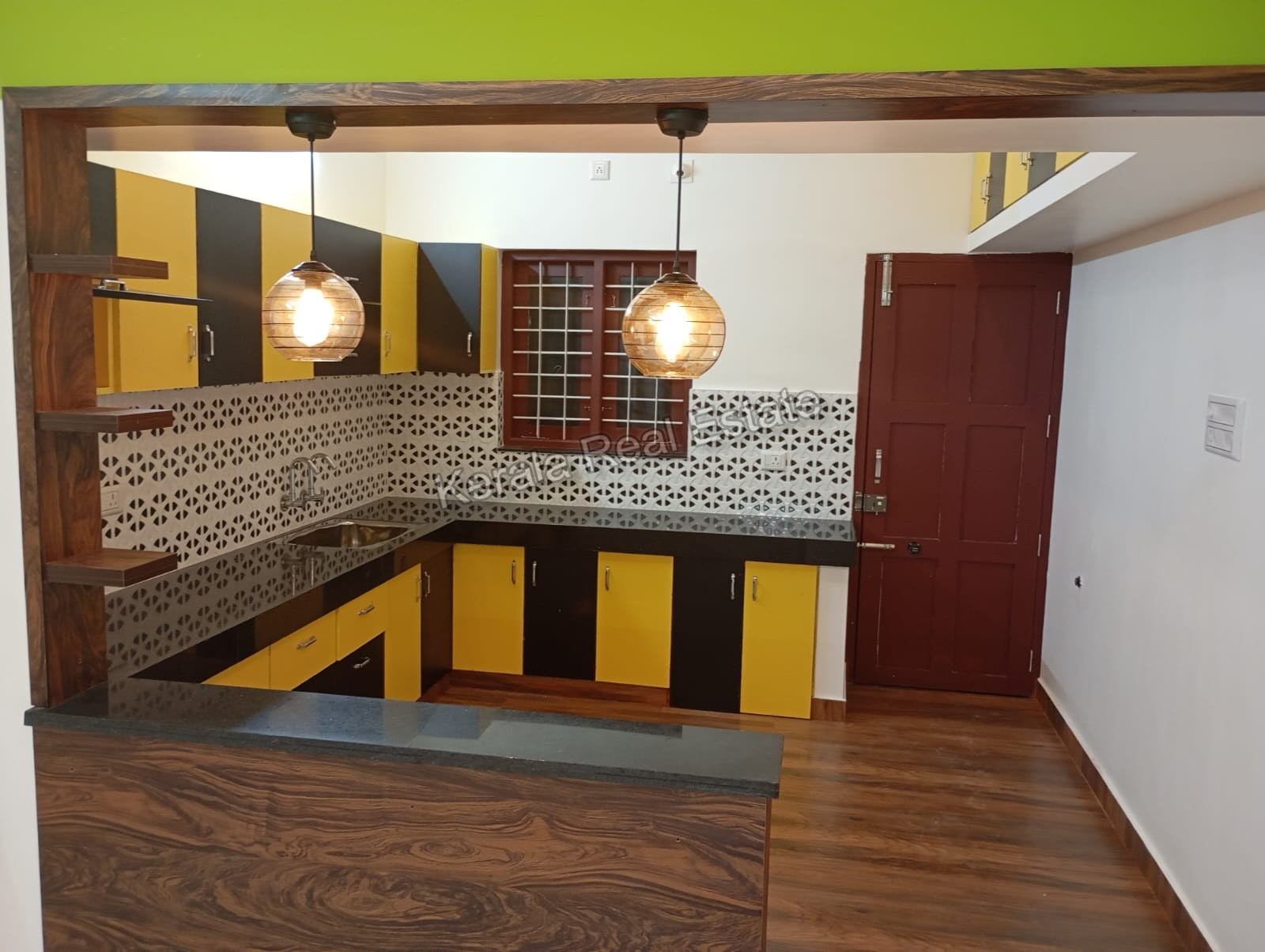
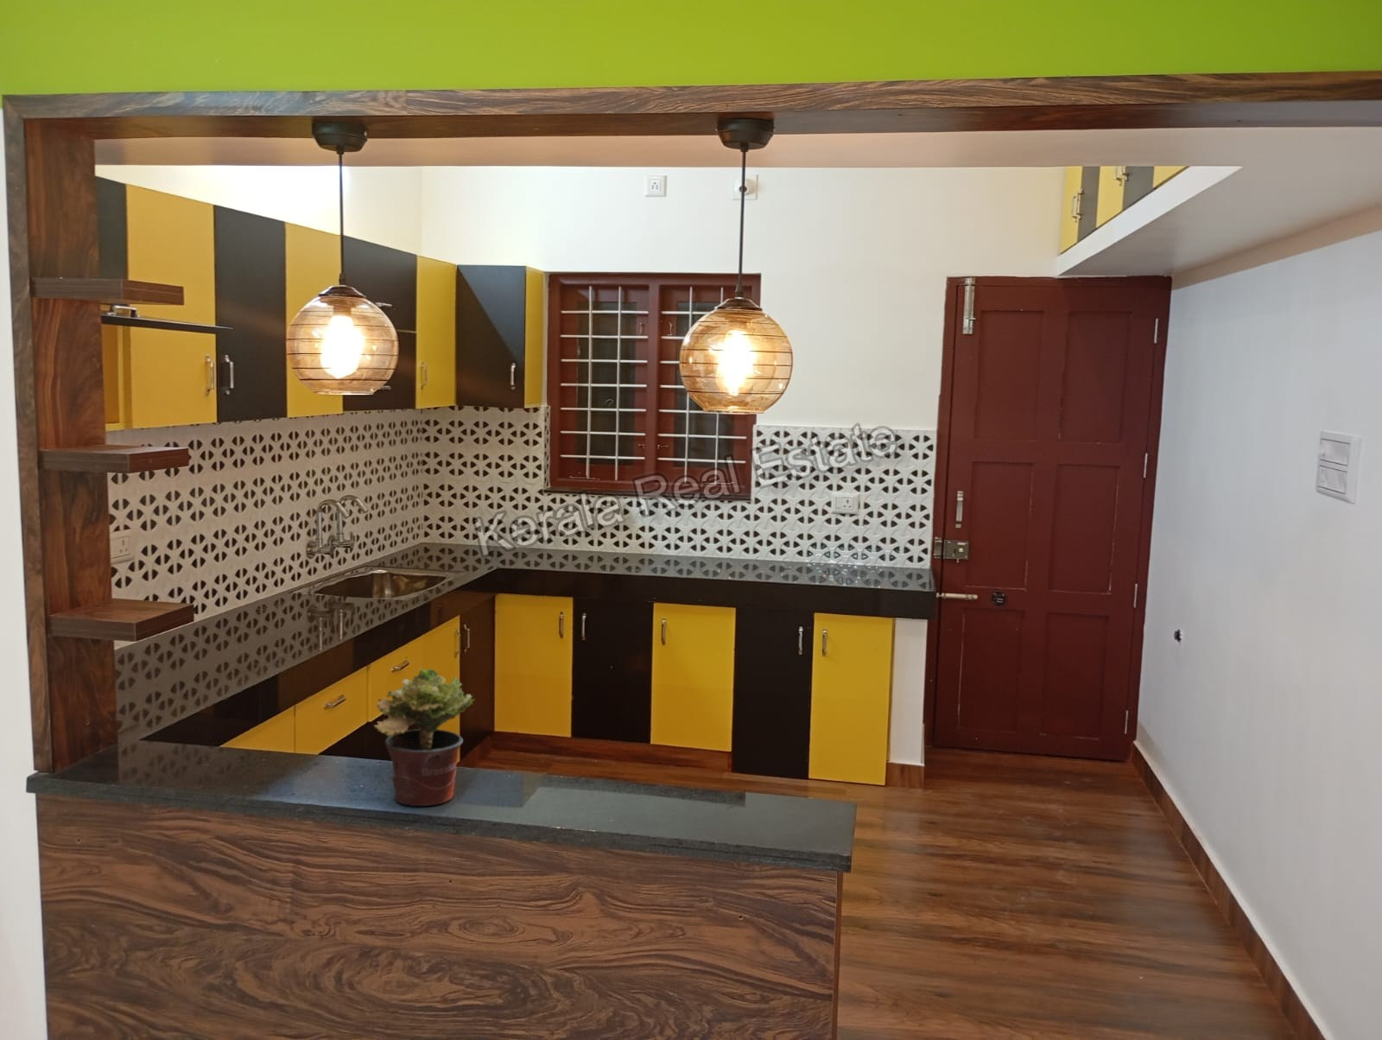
+ potted plant (425, 731)
